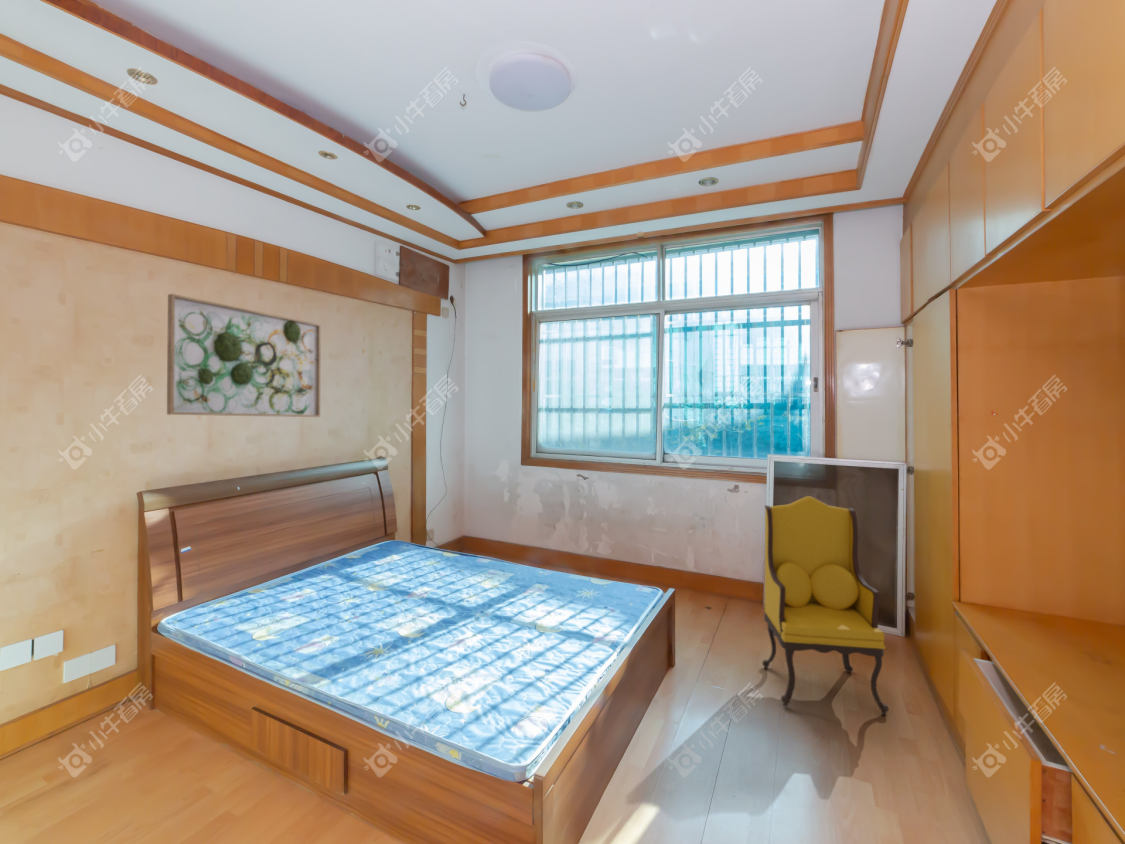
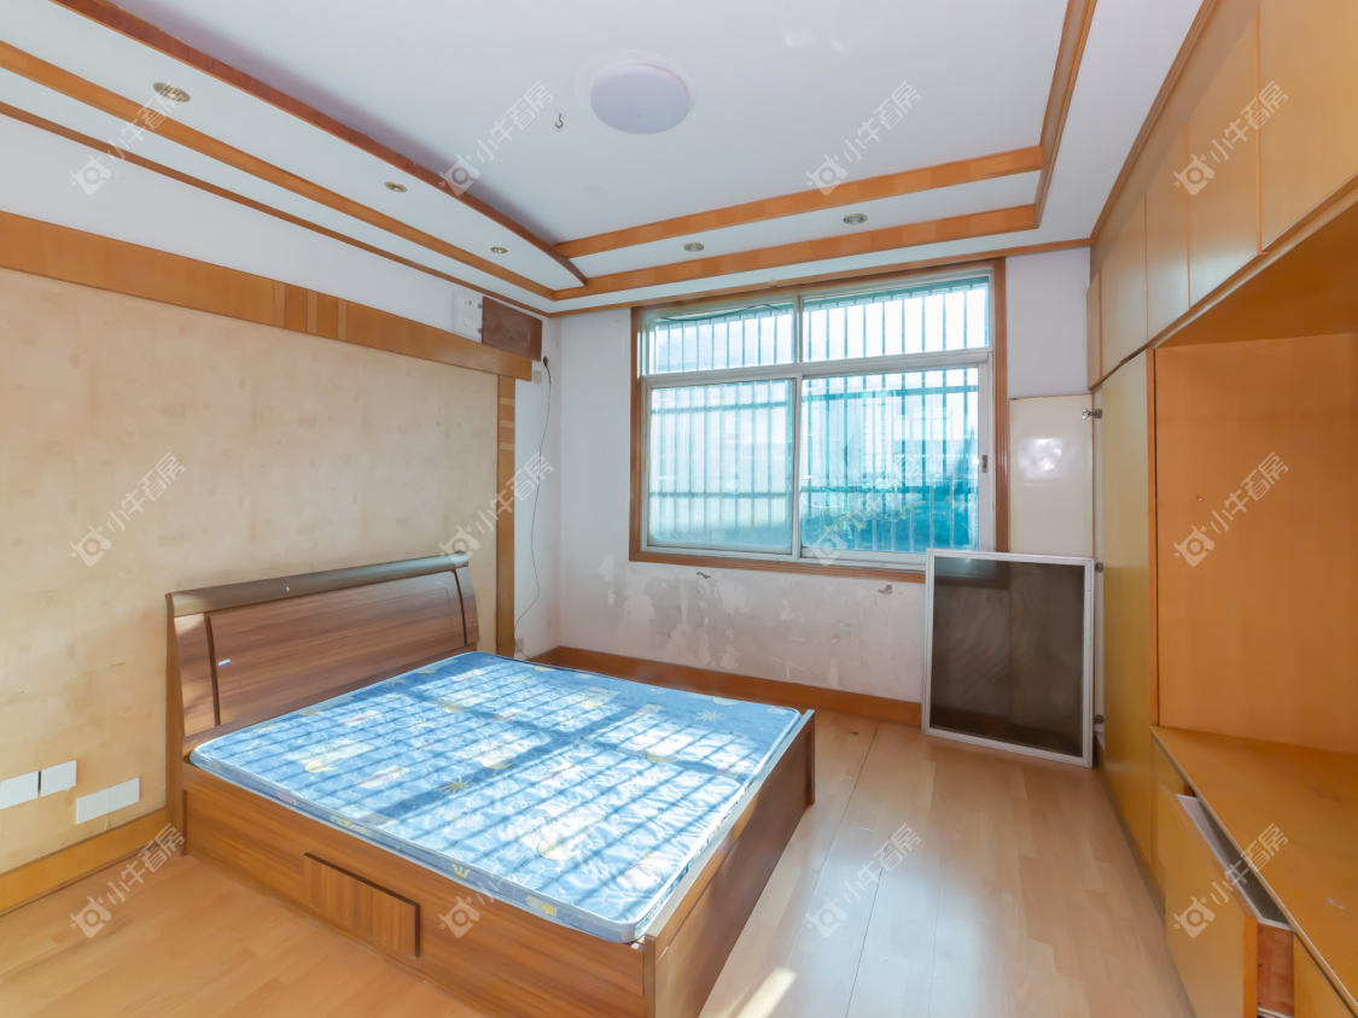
- armchair (820, 595)
- wall art (255, 363)
